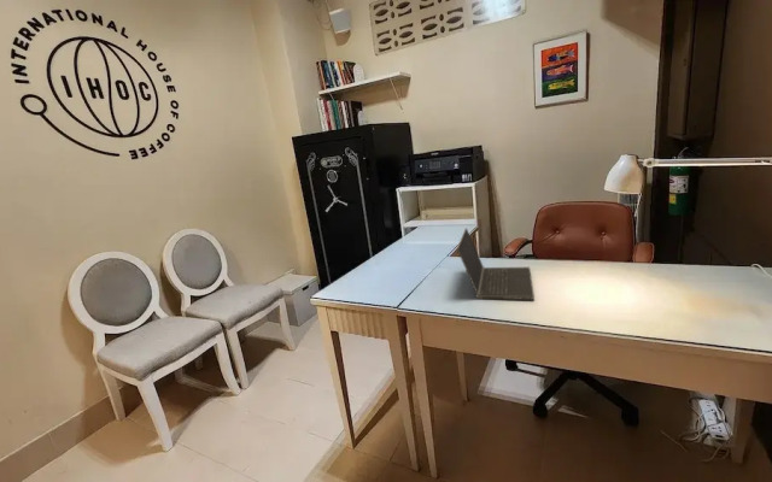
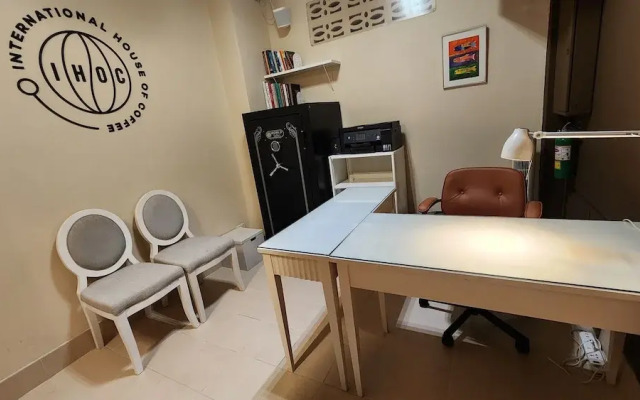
- laptop computer (496, 268)
